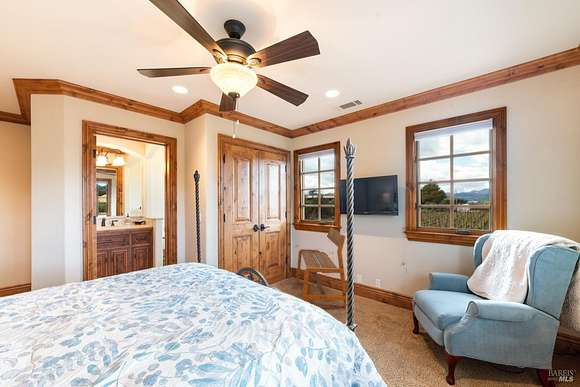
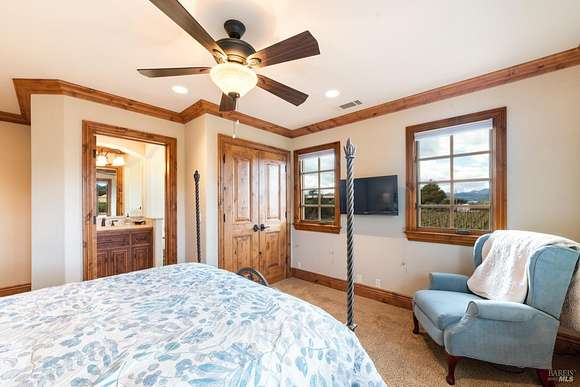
- bench (317, 262)
